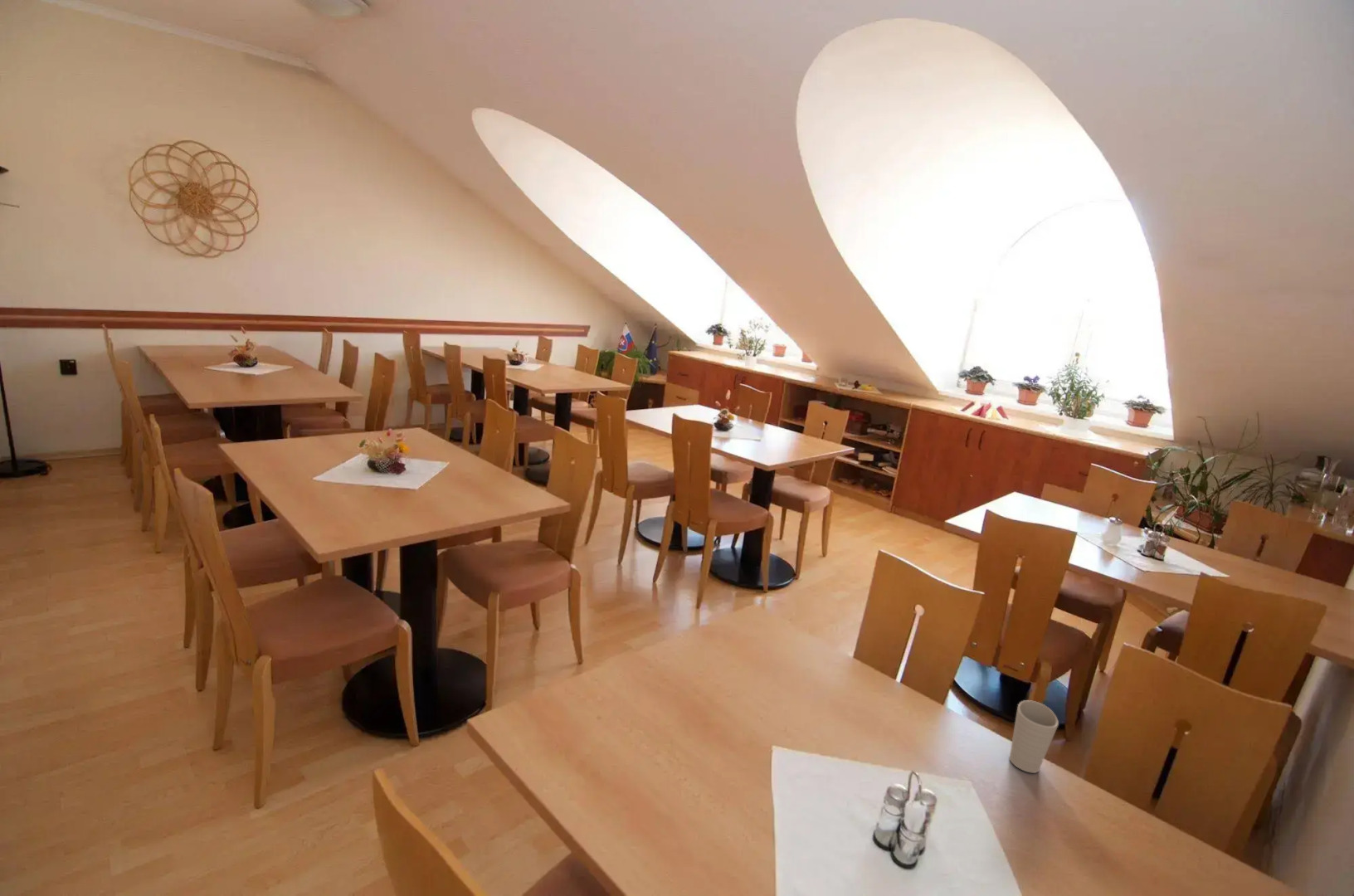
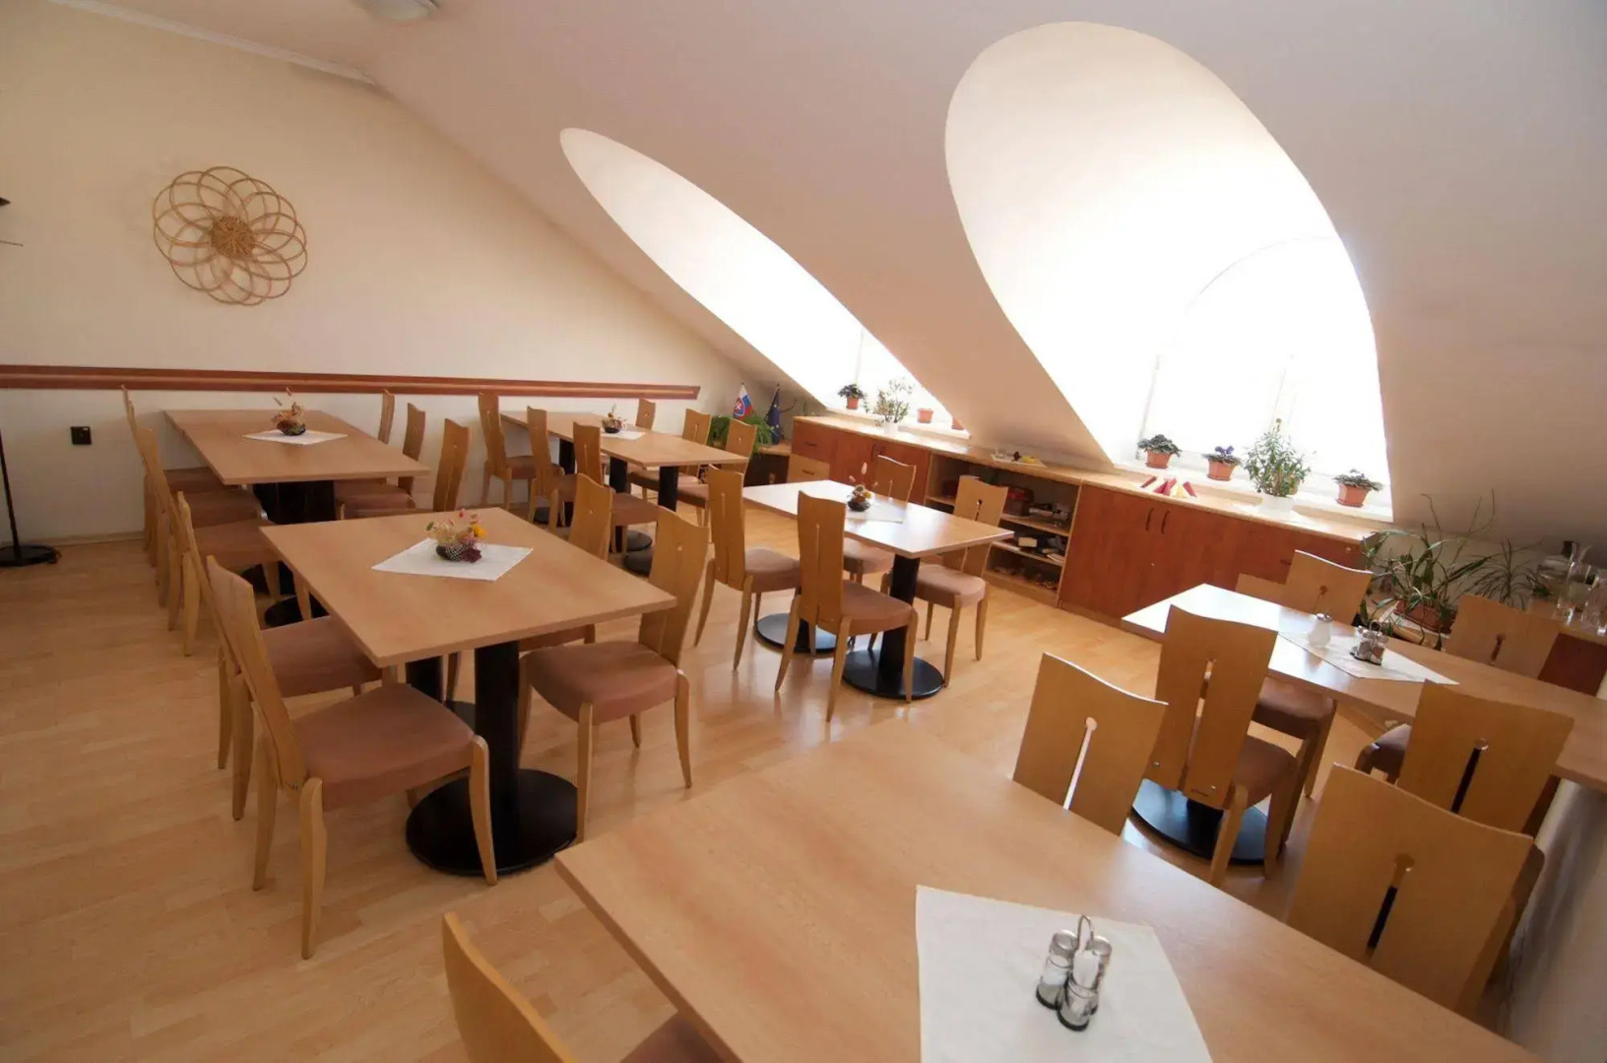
- cup (1031, 737)
